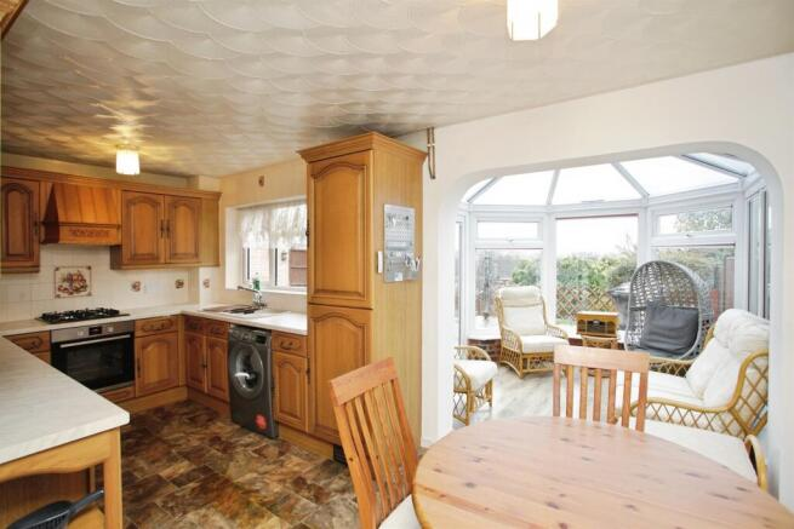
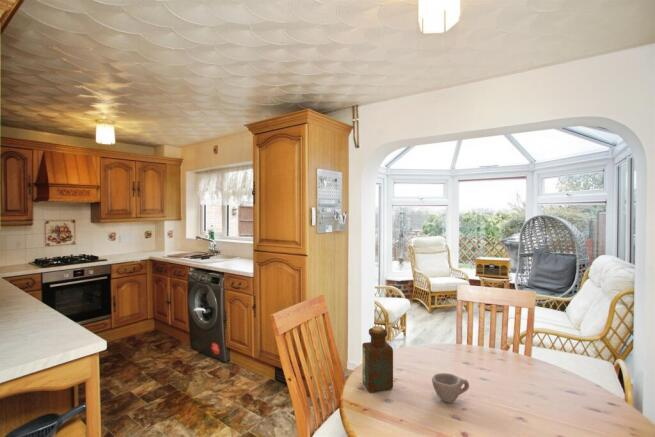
+ cup (450, 388)
+ bottle (377, 357)
